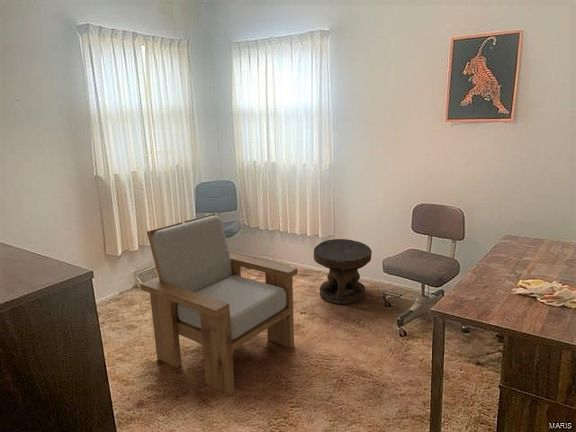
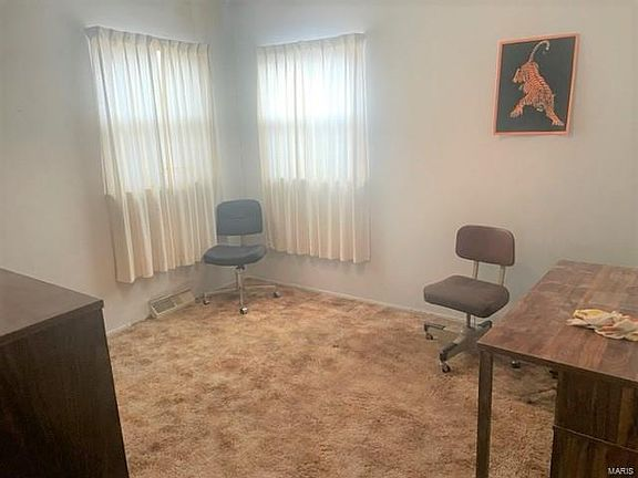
- side table (342, 270)
- armchair (221, 291)
